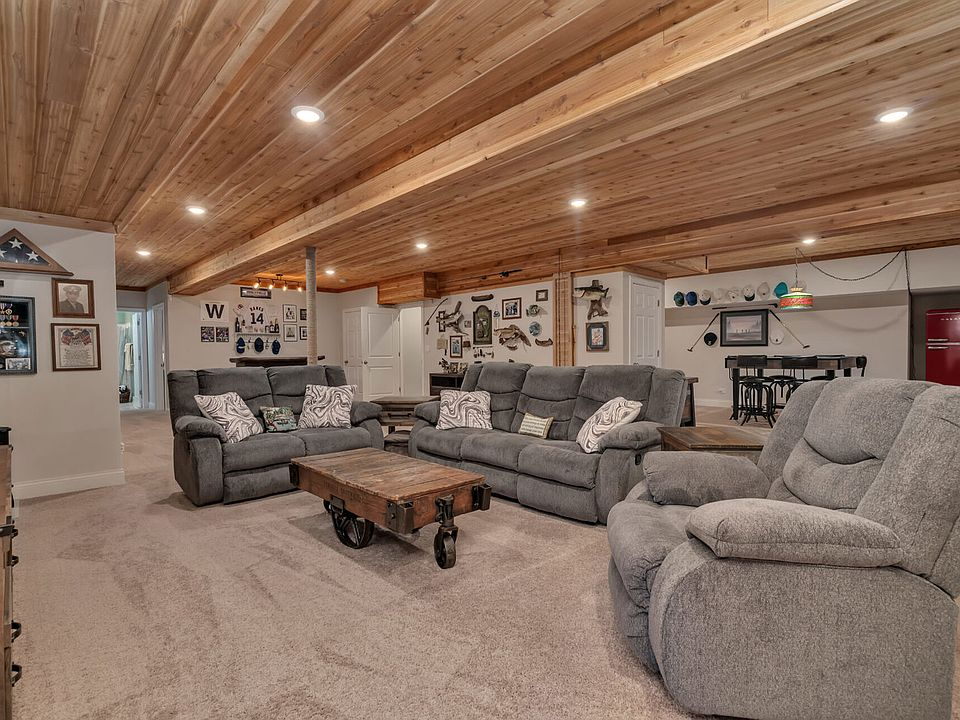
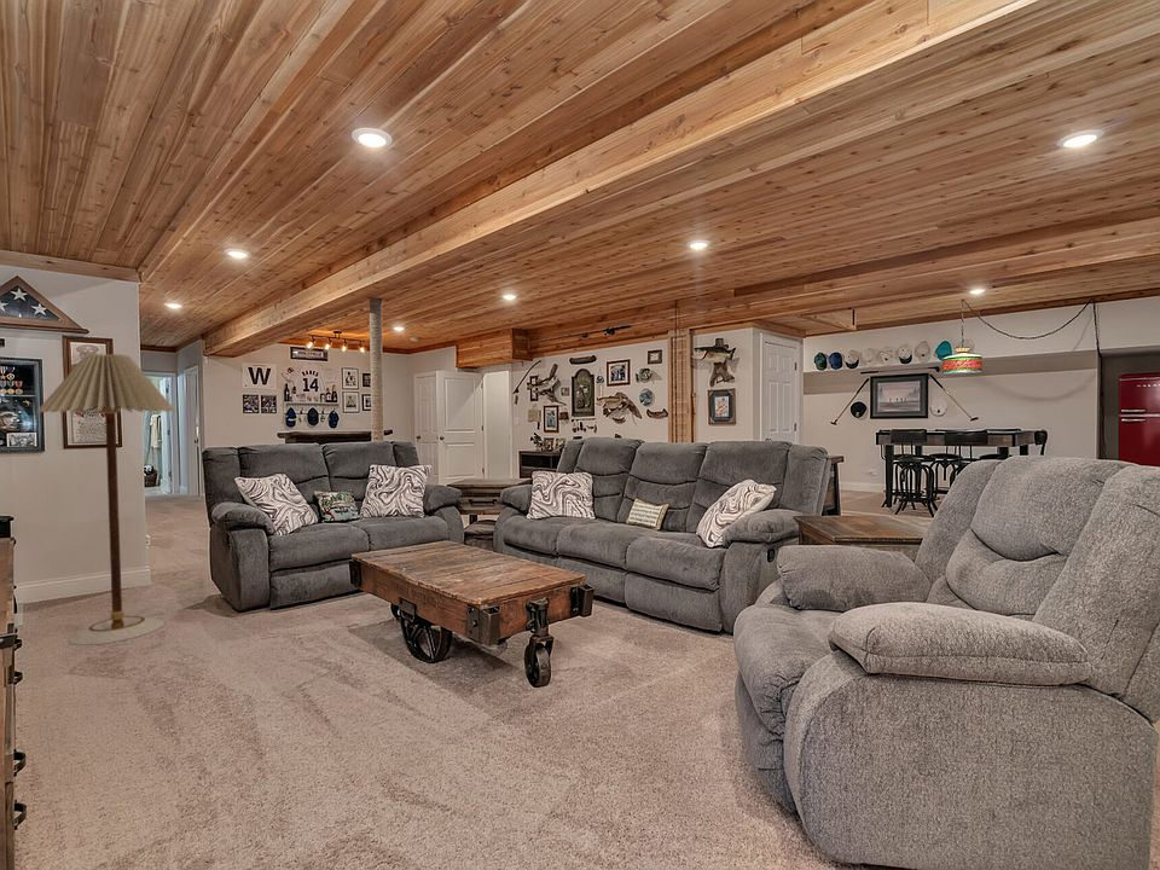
+ floor lamp (112, 493)
